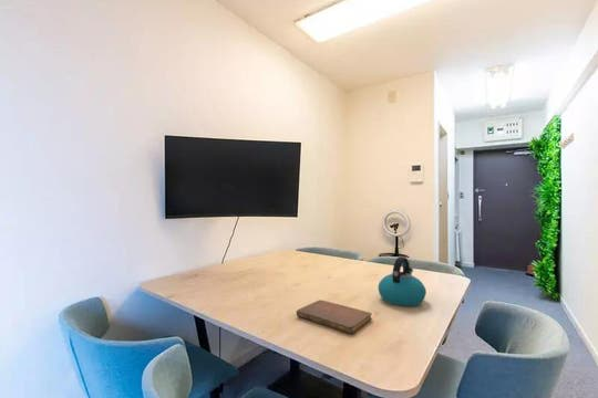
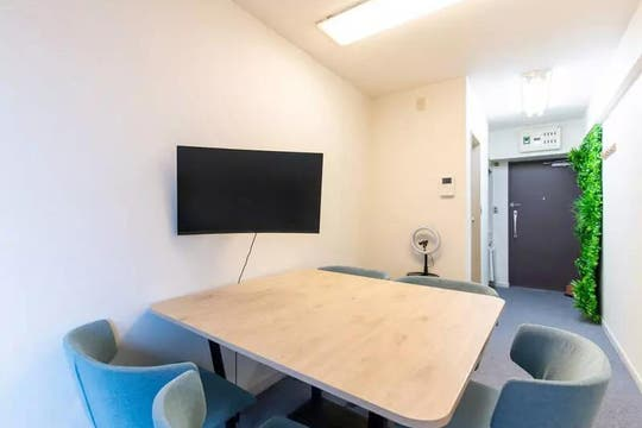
- kettle (402, 277)
- notebook (333, 314)
